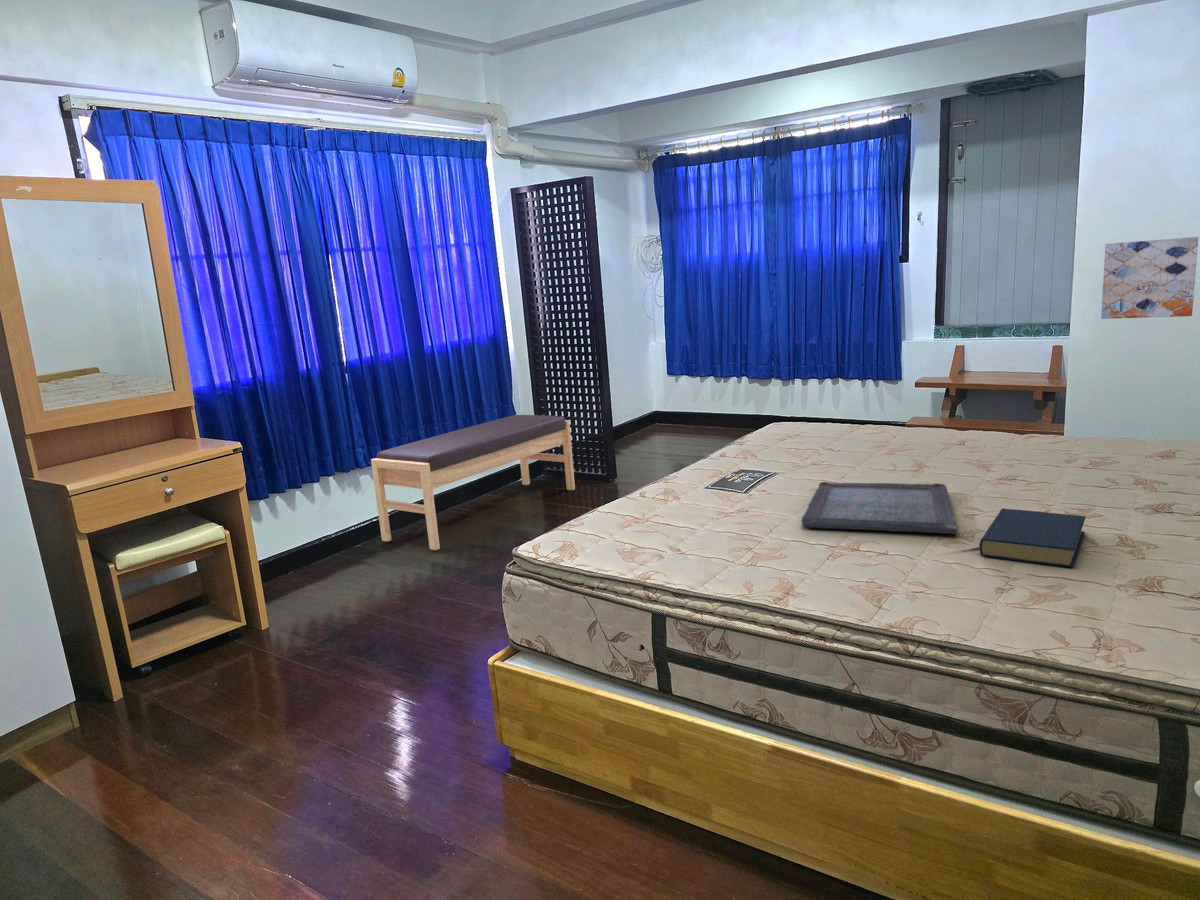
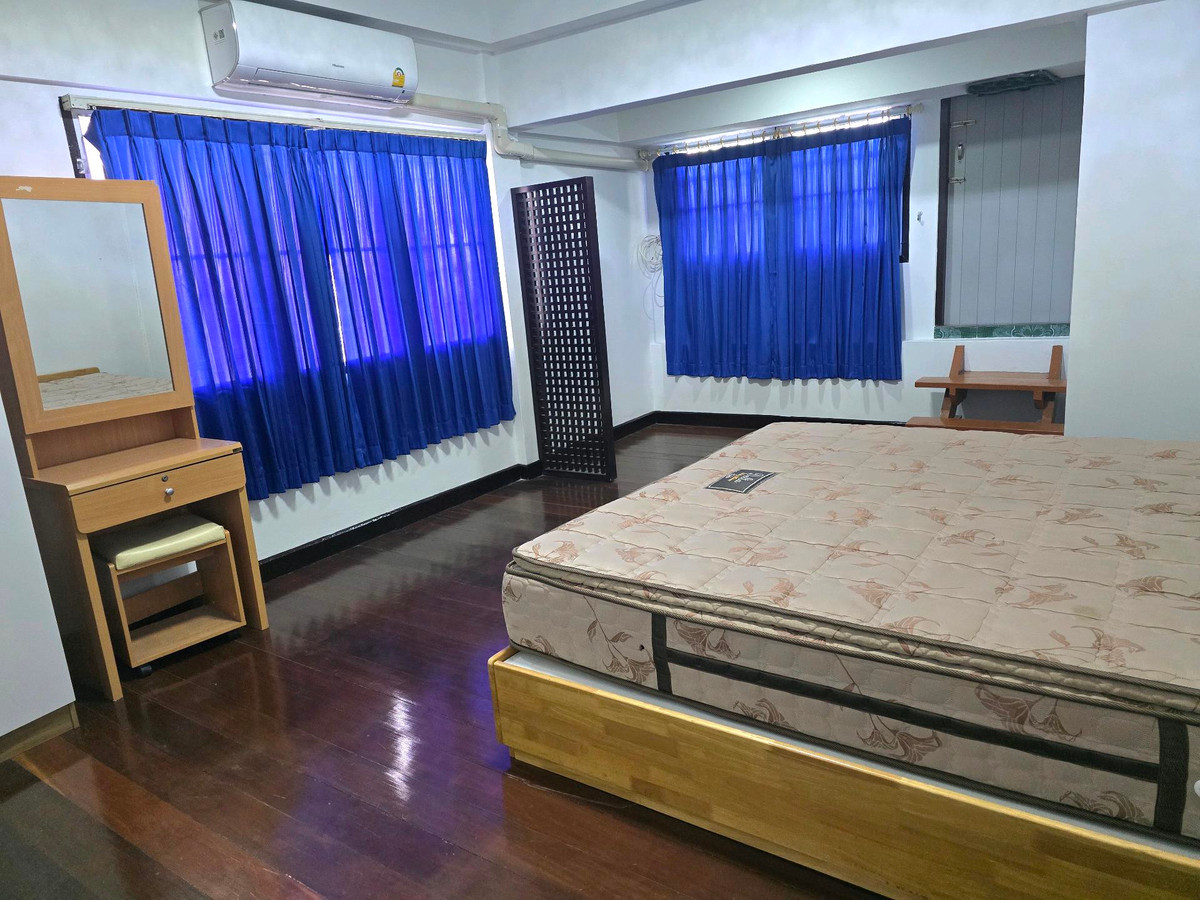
- hardback book (1033, 535)
- serving tray (880, 504)
- bench (480, 472)
- wall art (1147, 279)
